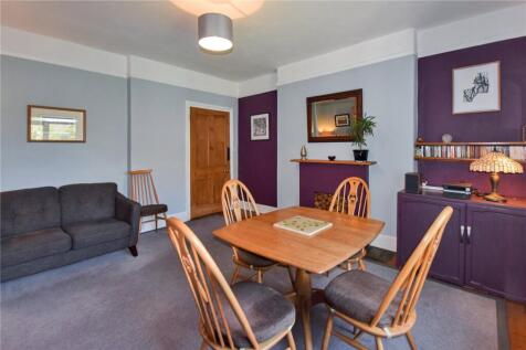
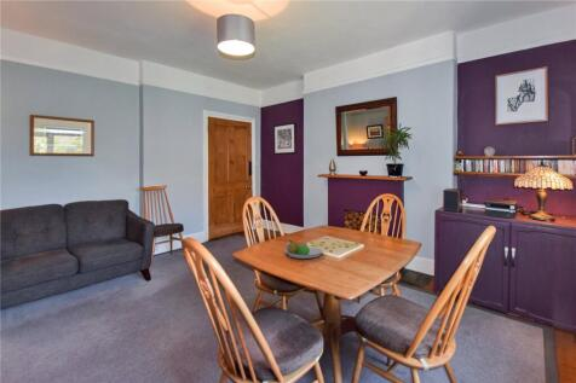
+ fruit bowl (303, 246)
